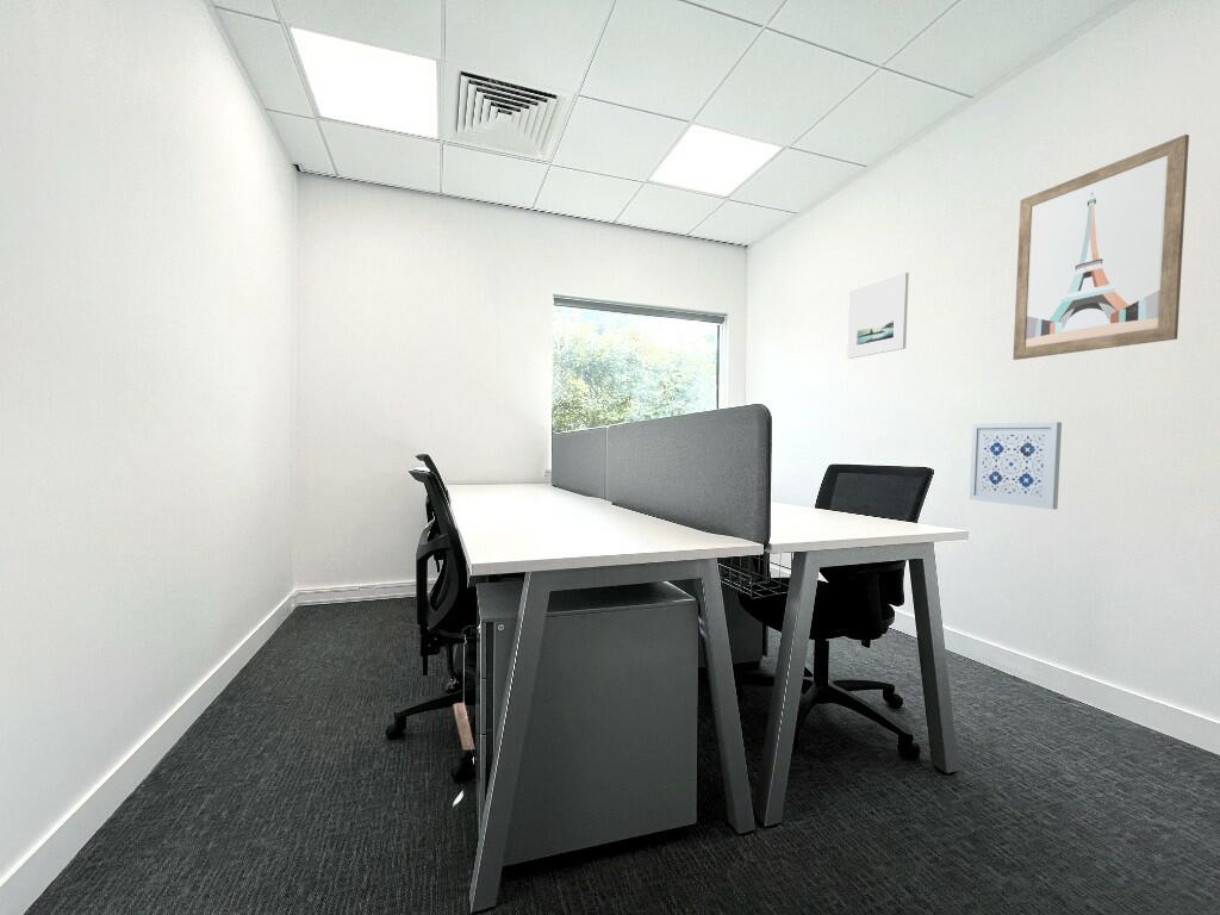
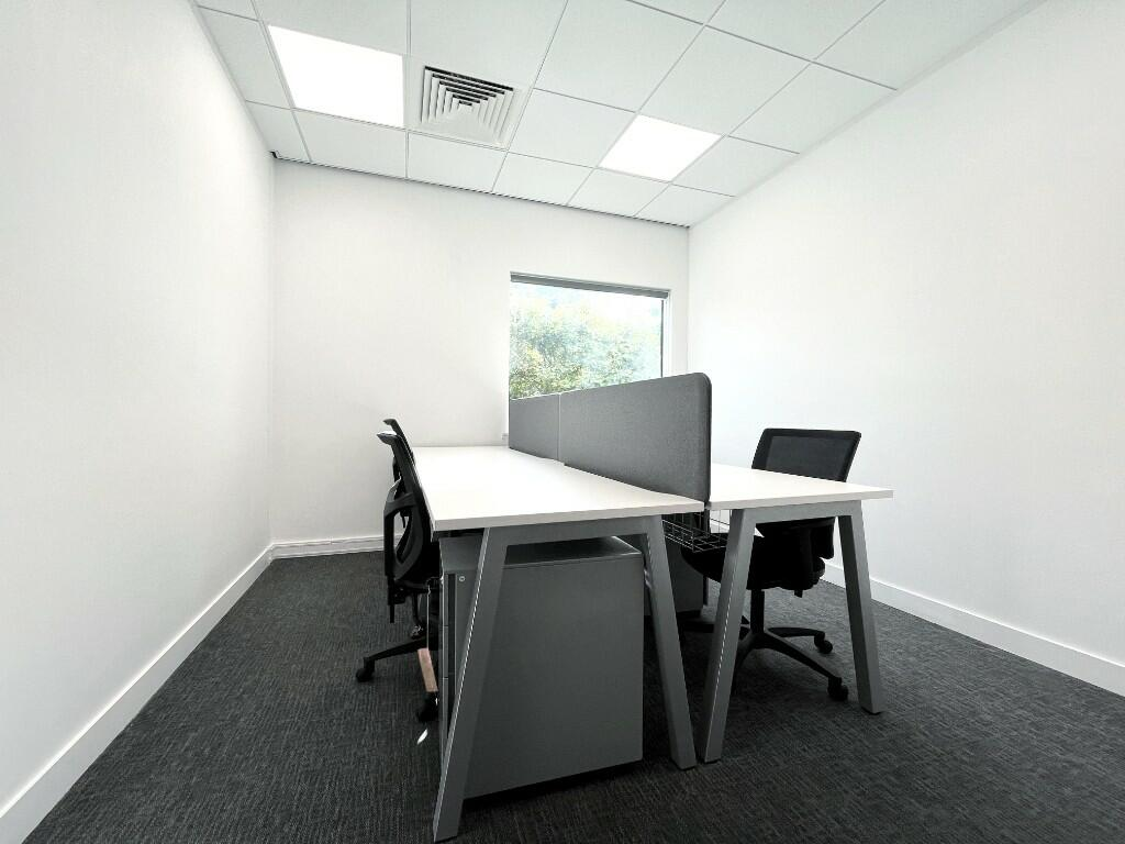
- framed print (876, 318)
- wall art (1012, 463)
- wall art (1089, 261)
